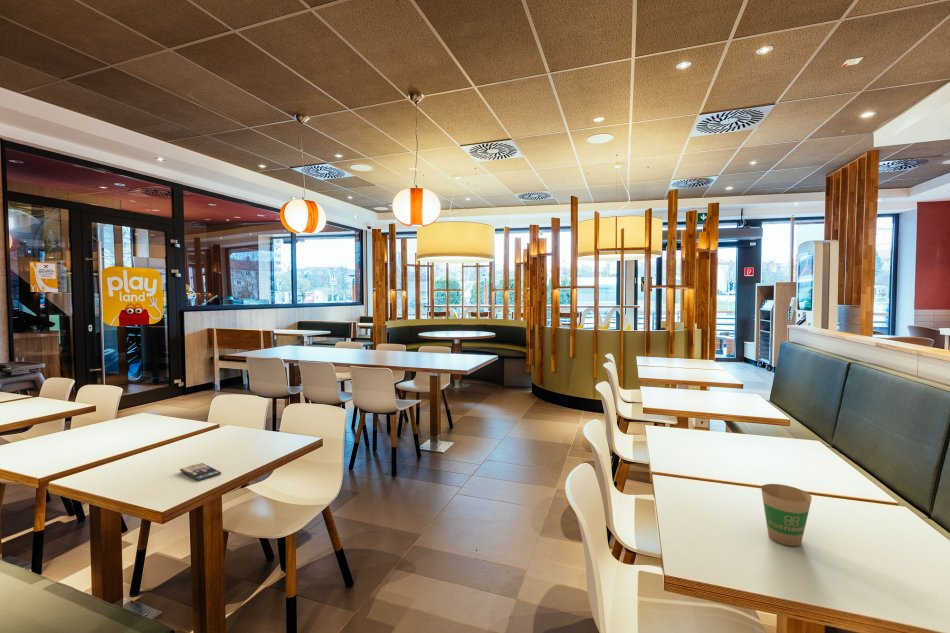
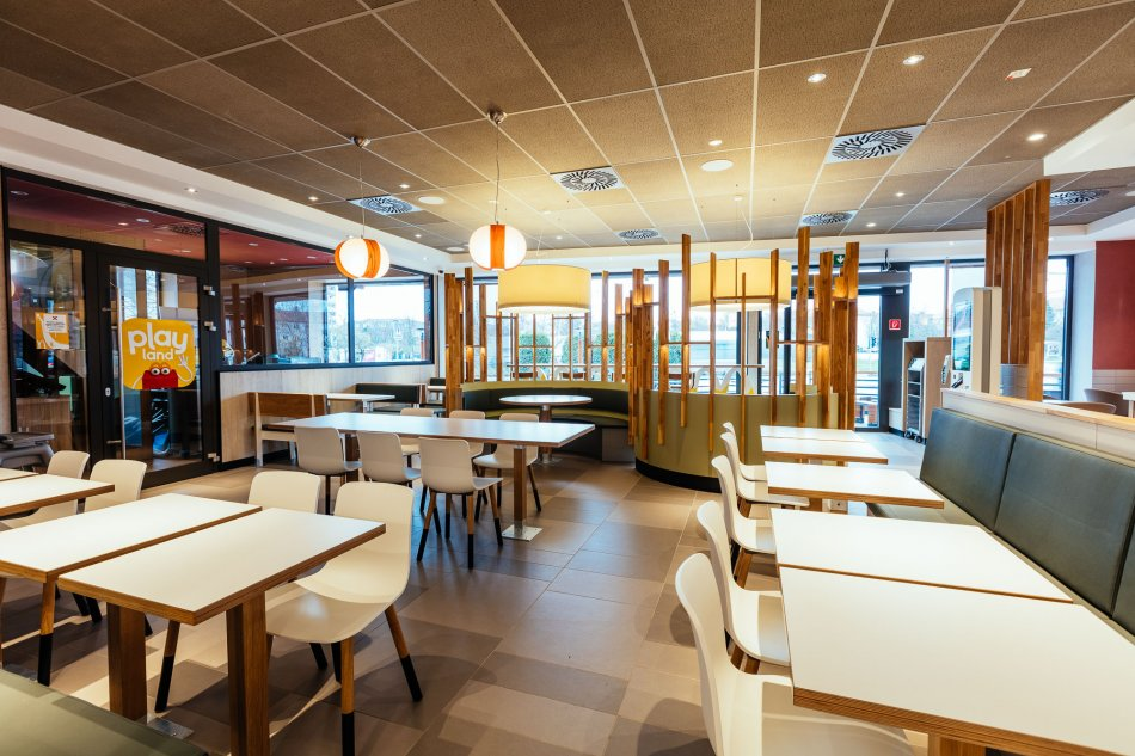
- paper cup (785, 515)
- smartphone (200, 471)
